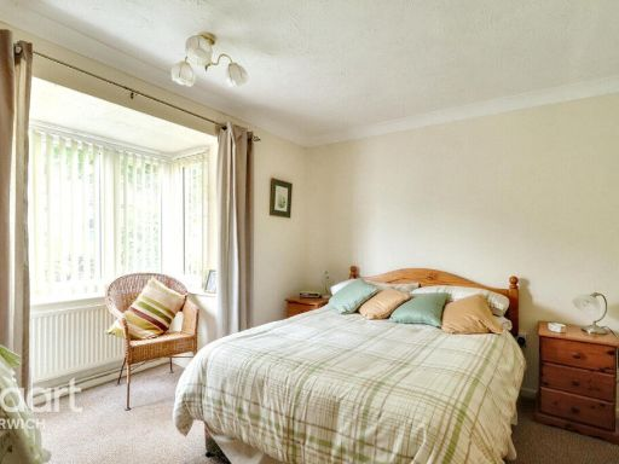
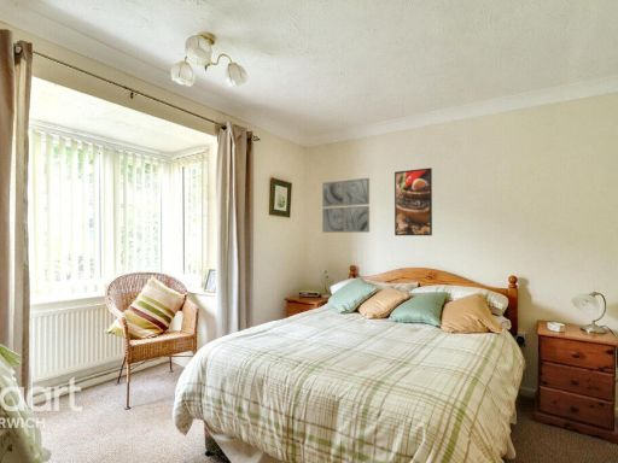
+ wall art (344, 205)
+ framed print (412, 203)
